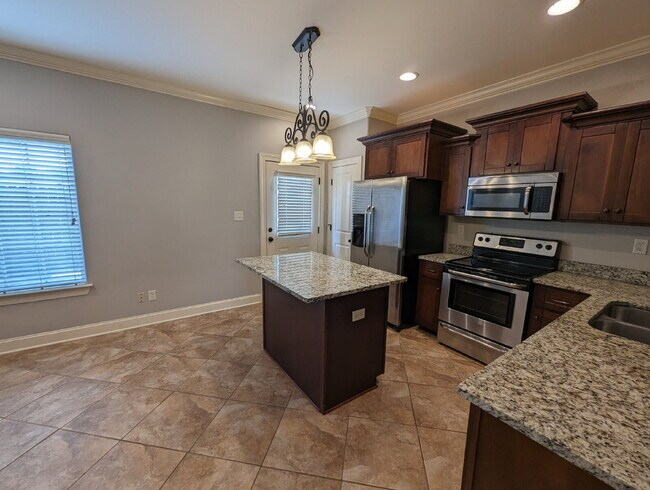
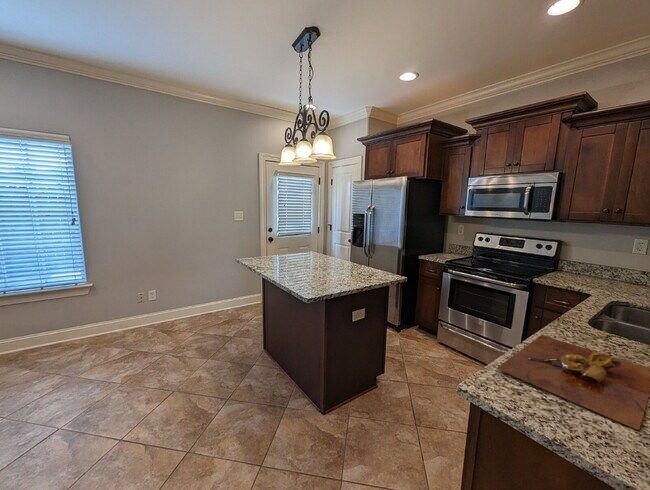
+ cutting board (577, 361)
